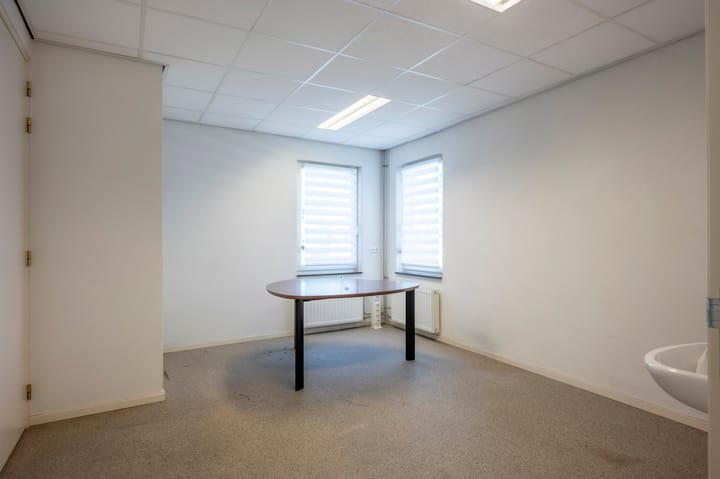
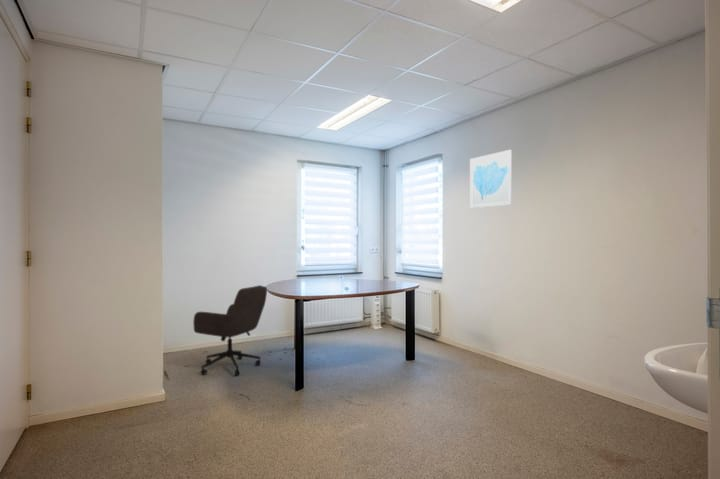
+ office chair (231, 326)
+ wall art (489, 180)
